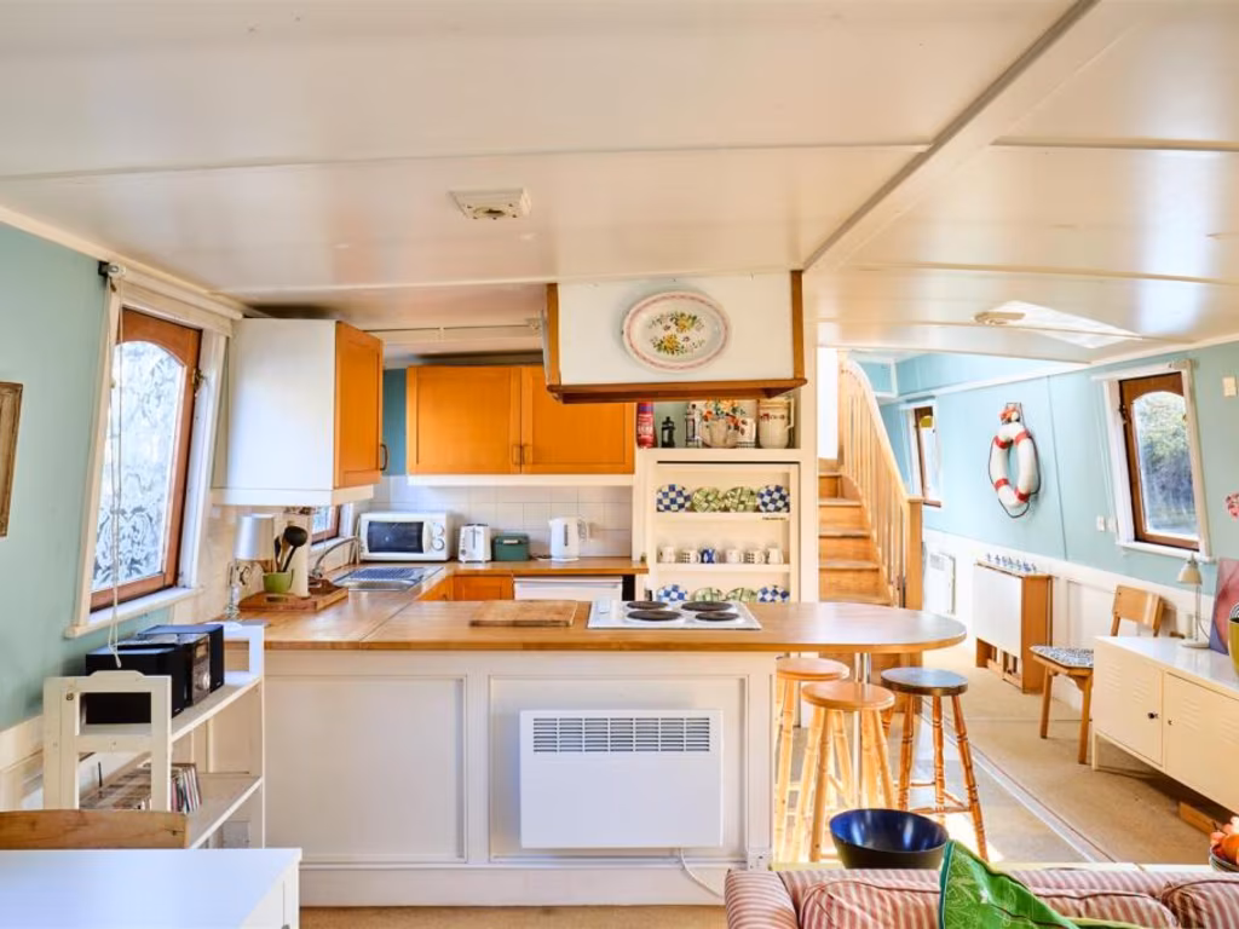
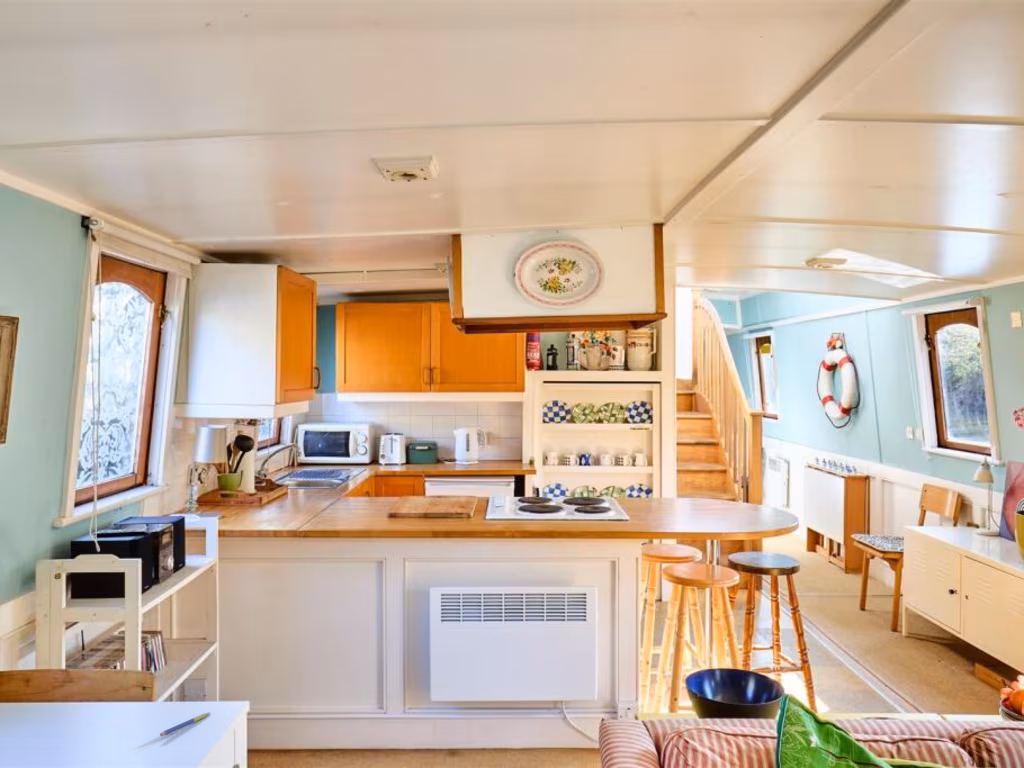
+ pen (186, 723)
